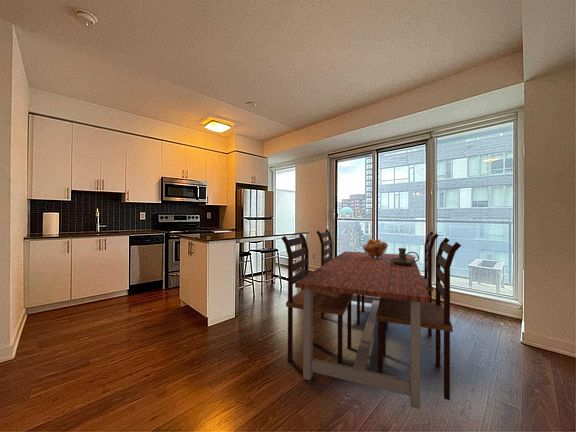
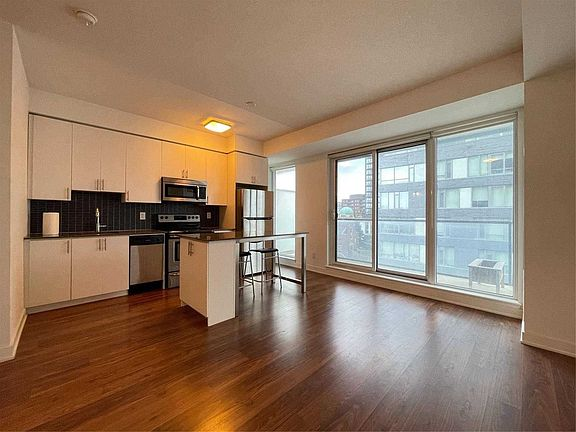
- dining table (369, 284)
- fruit basket (374, 246)
- candle holder (404, 254)
